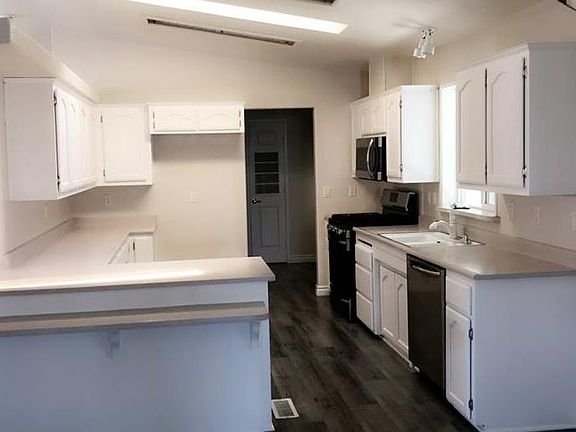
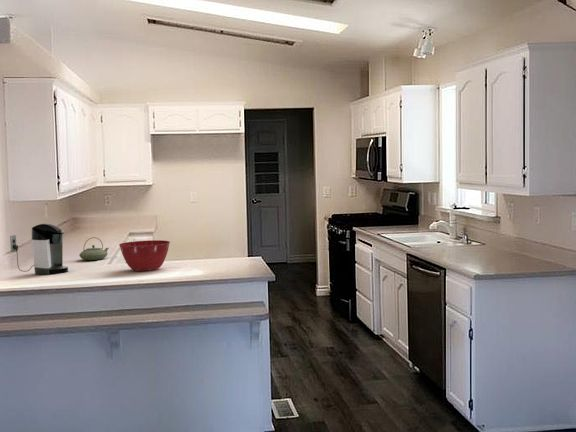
+ mixing bowl (145, 256)
+ coffee maker (43, 249)
+ teapot (95, 248)
